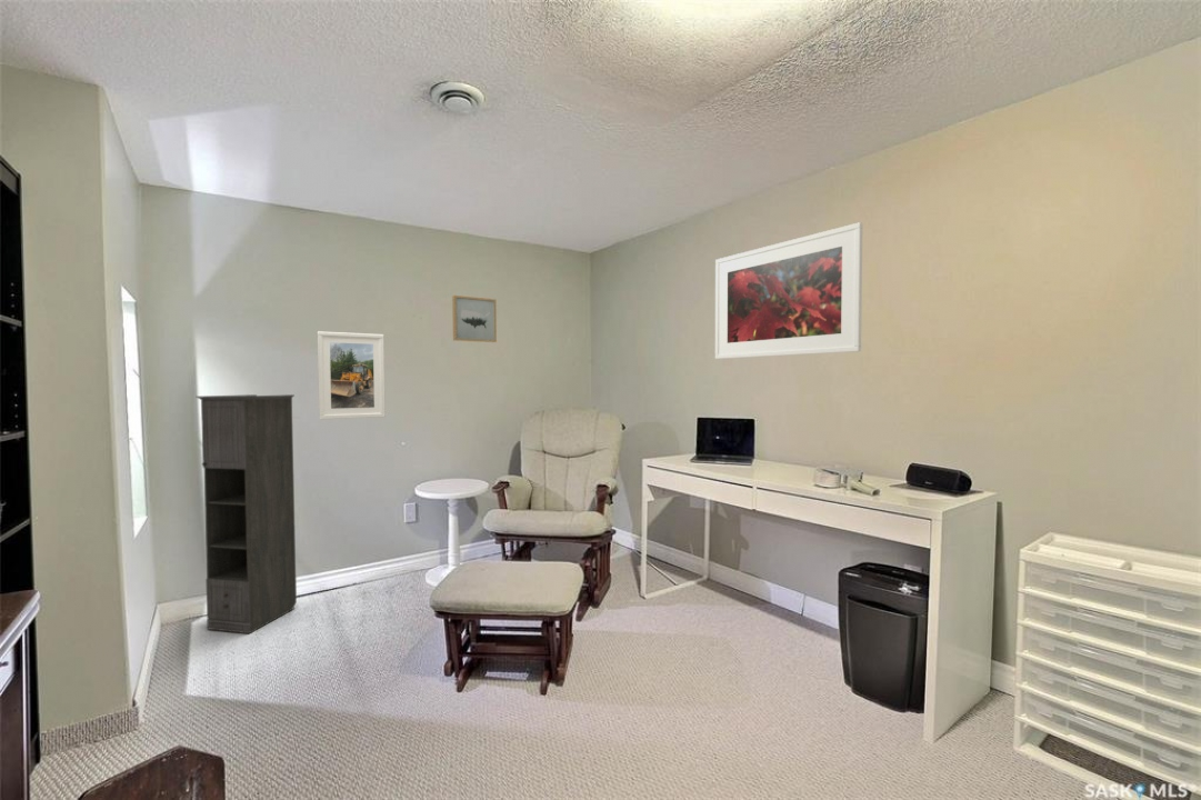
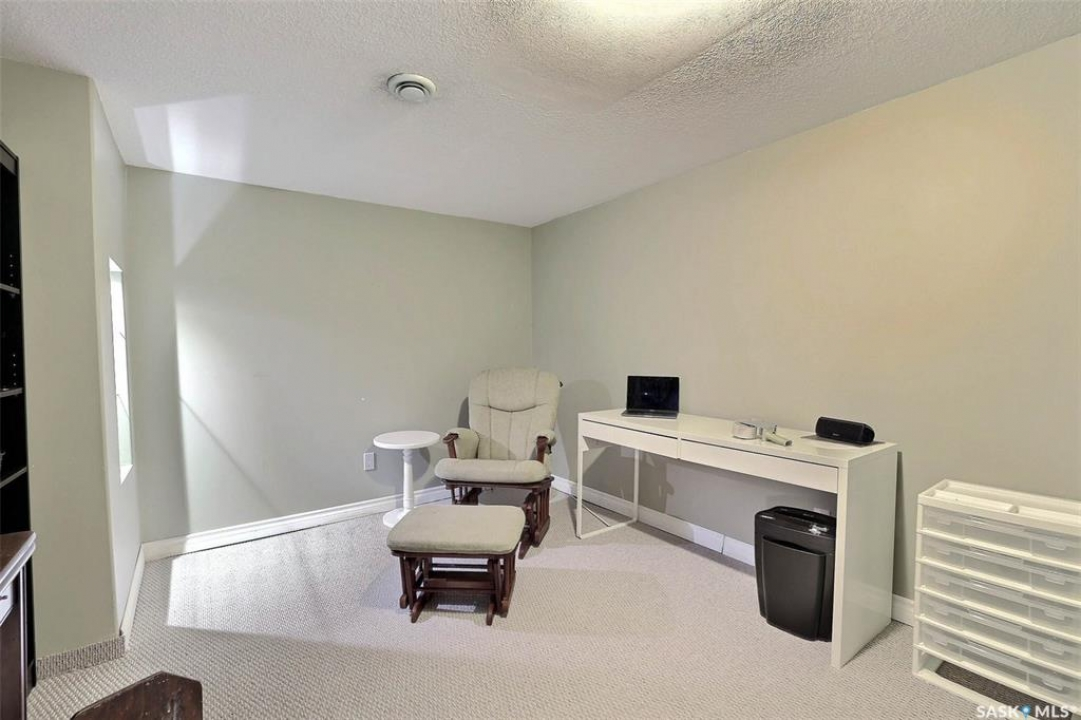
- wall art (474, 319)
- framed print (779, 299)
- storage cabinet (250, 508)
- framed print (352, 376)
